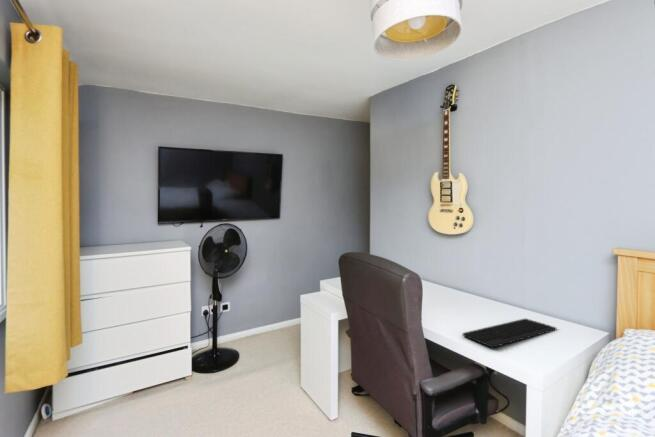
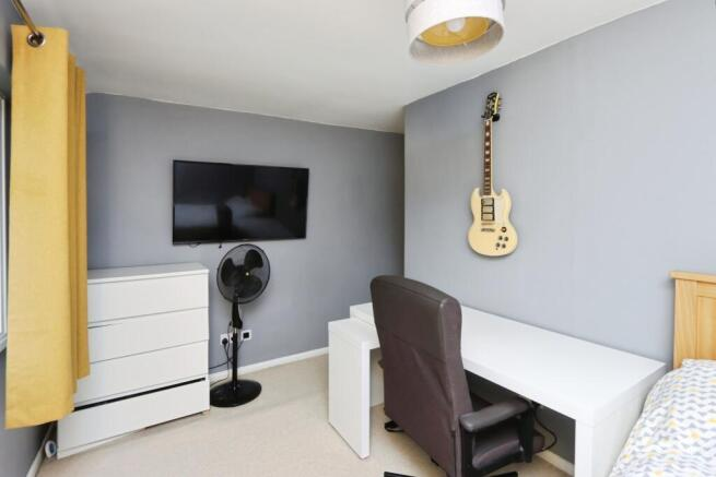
- keyboard (510, 330)
